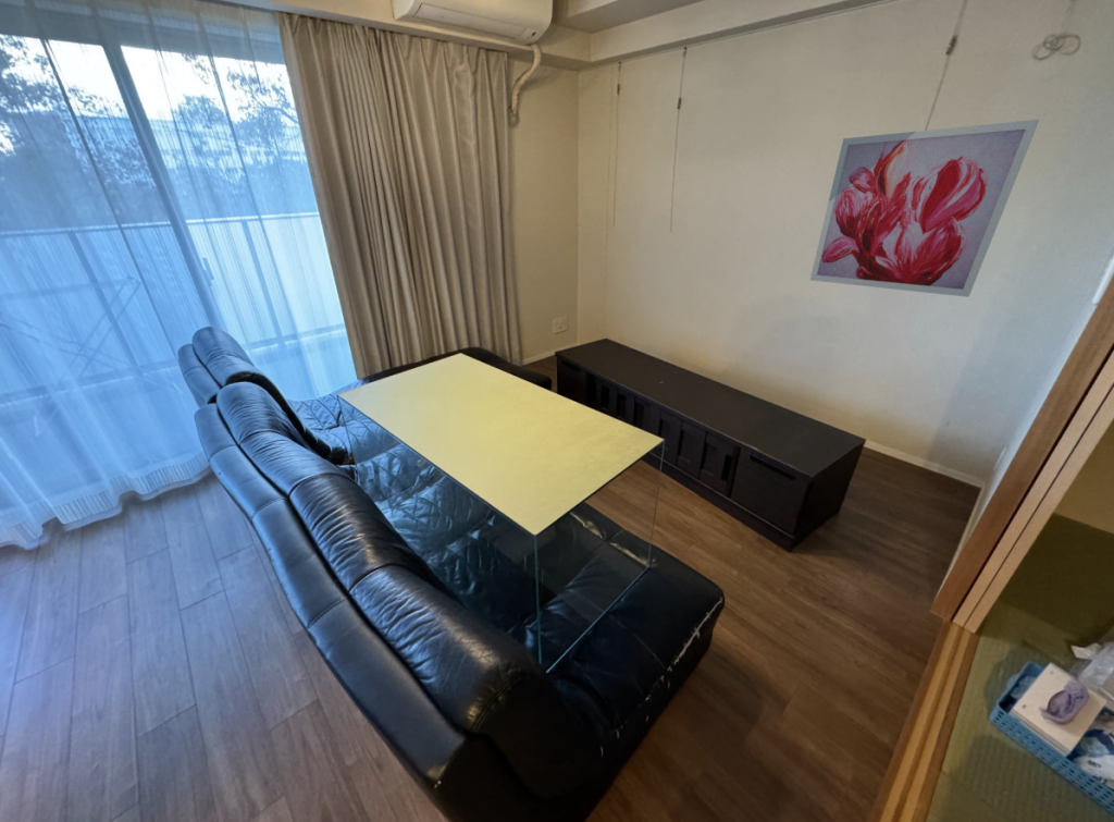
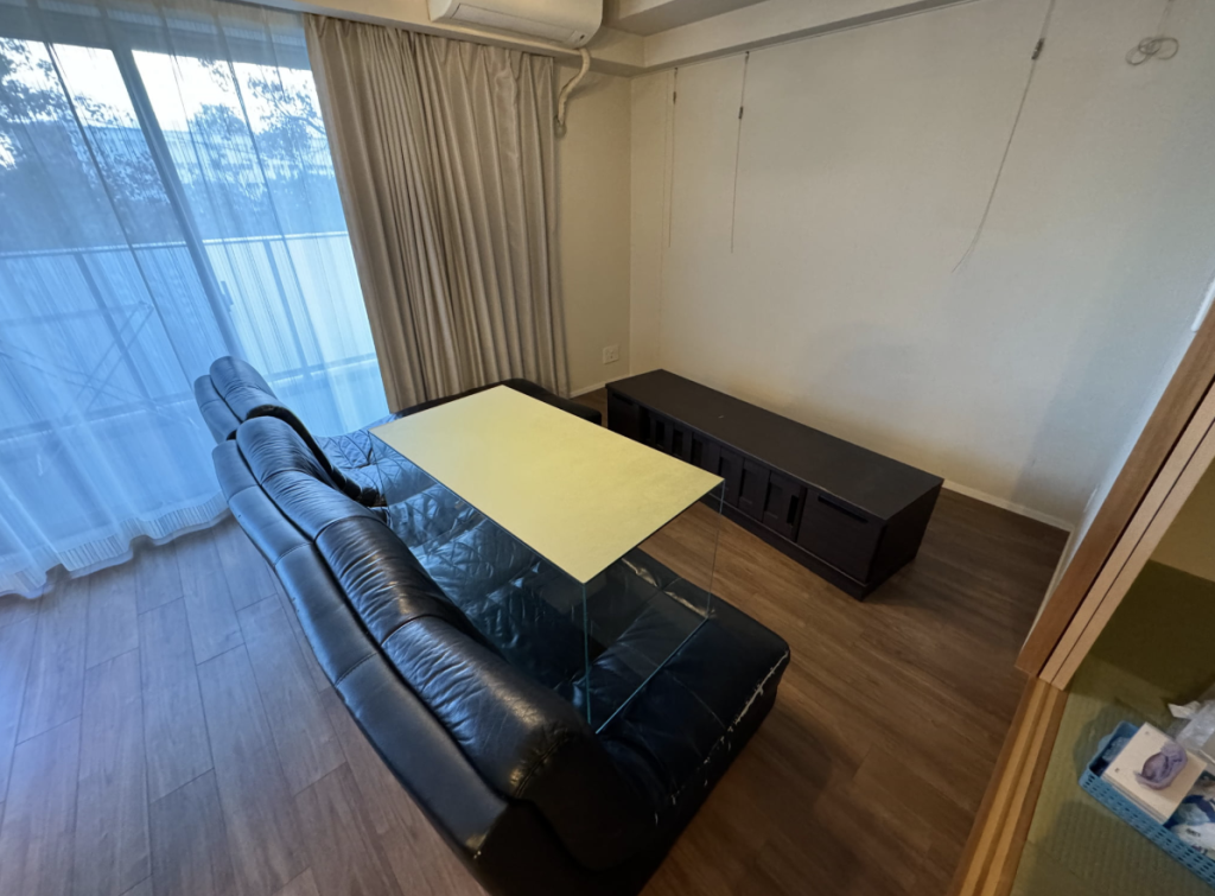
- wall art (903, 214)
